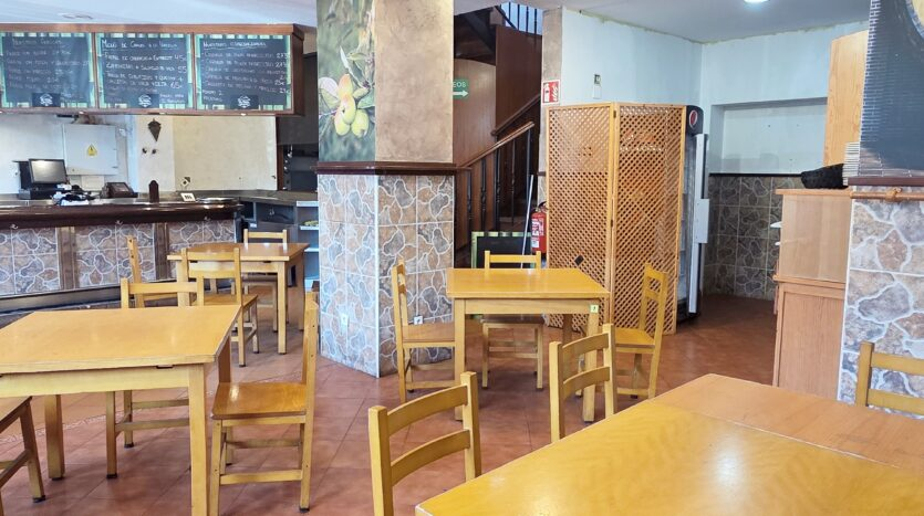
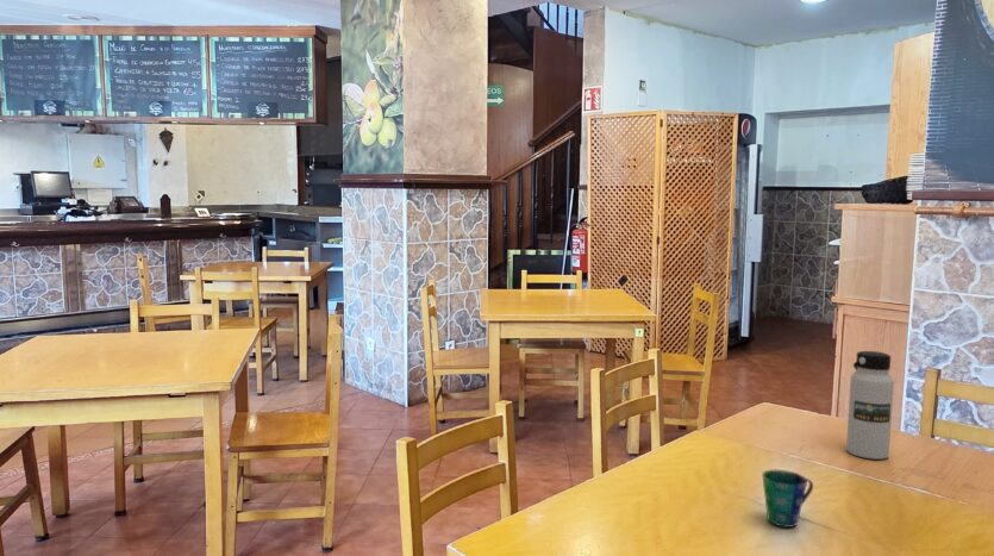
+ cup (788, 498)
+ water bottle (870, 402)
